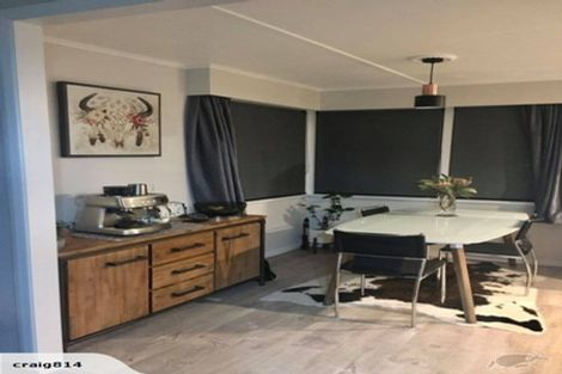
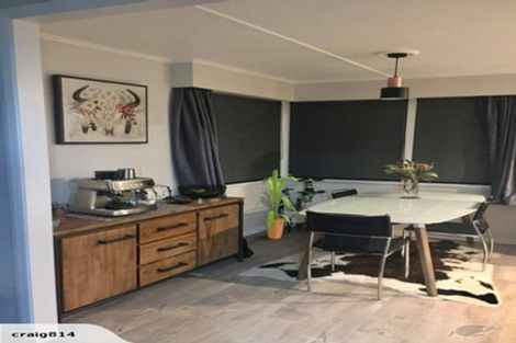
+ house plant (279, 202)
